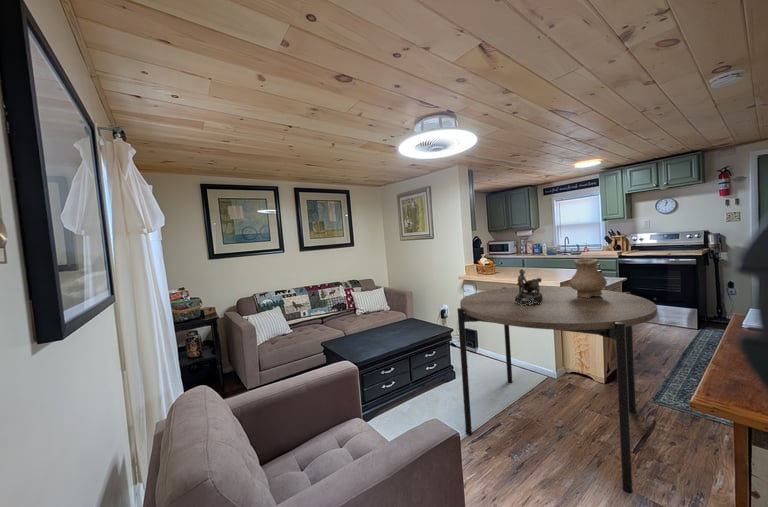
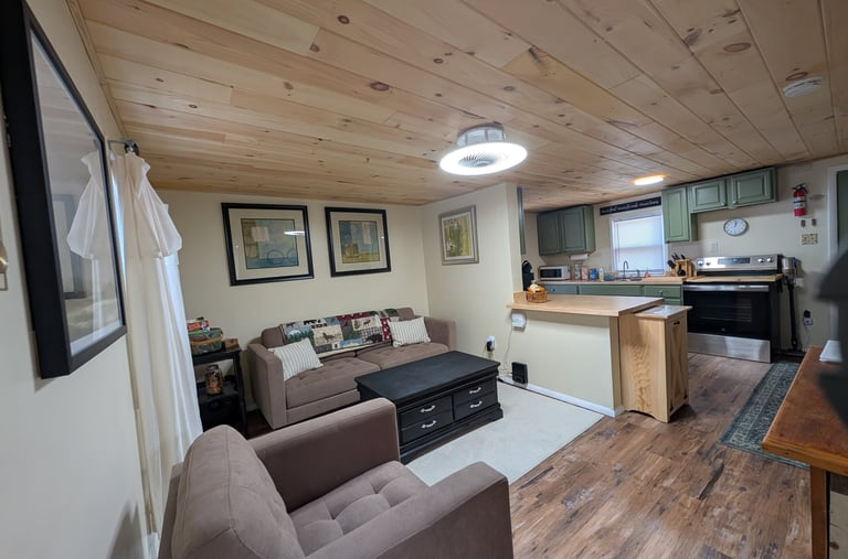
- vase (587, 277)
- decorative bowl (528, 284)
- dining table (552, 329)
